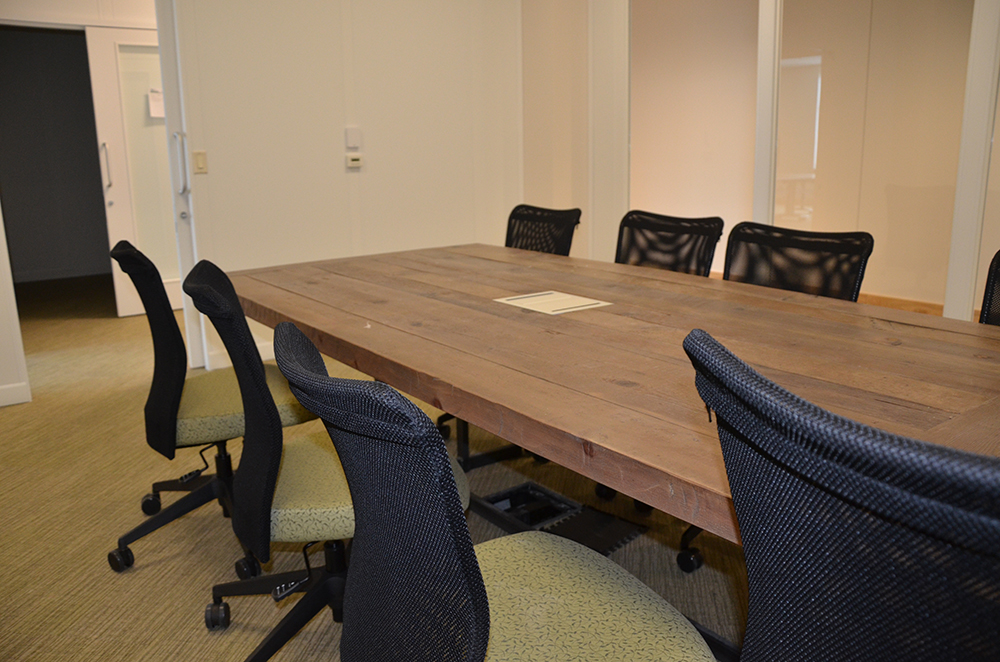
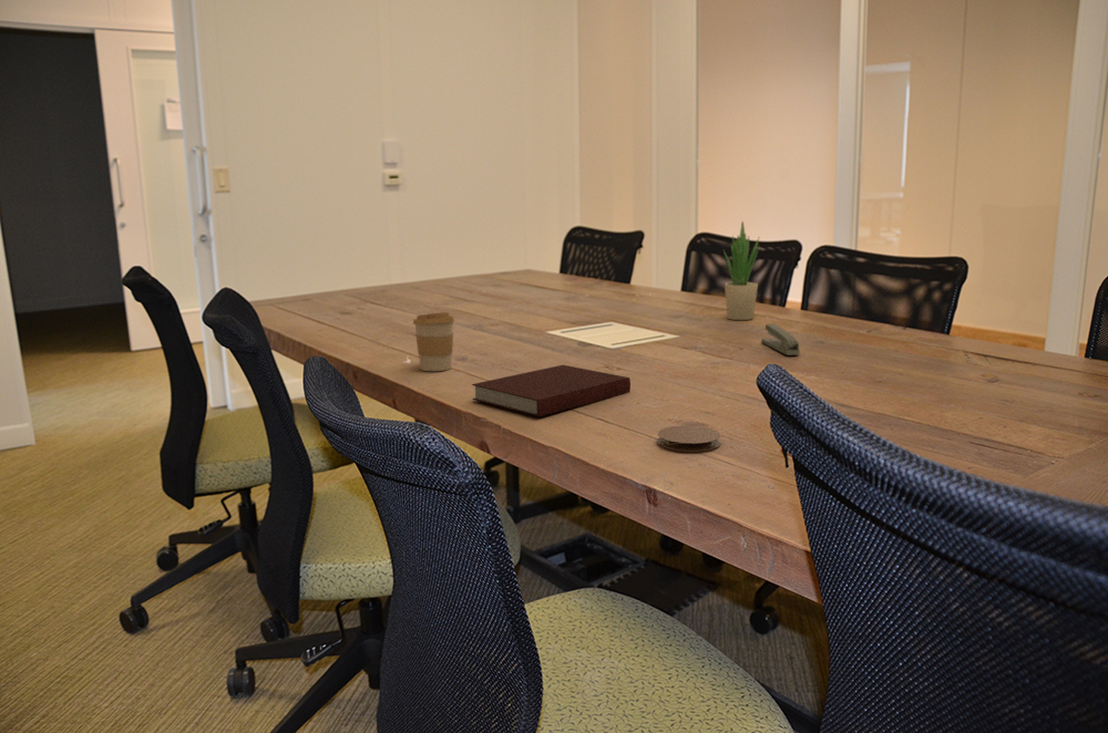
+ notebook (552, 388)
+ stapler (779, 338)
+ potted plant (739, 269)
+ coffee cup (434, 340)
+ coaster (688, 437)
